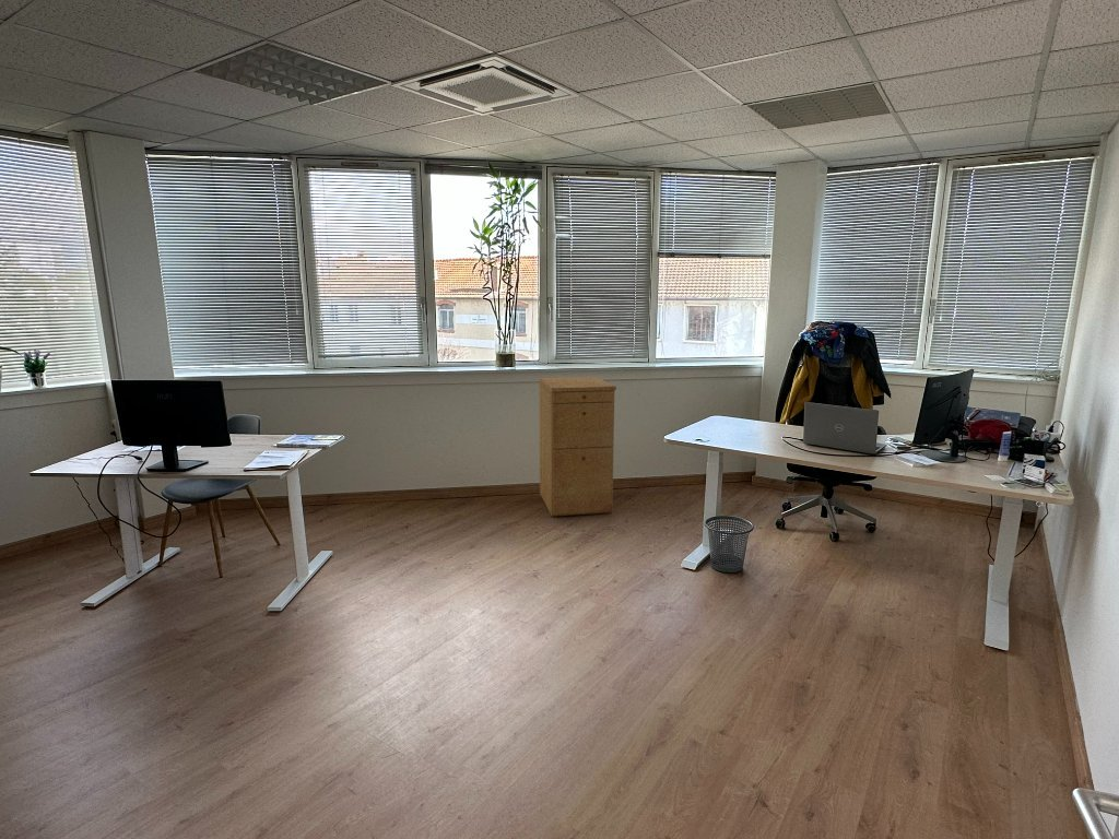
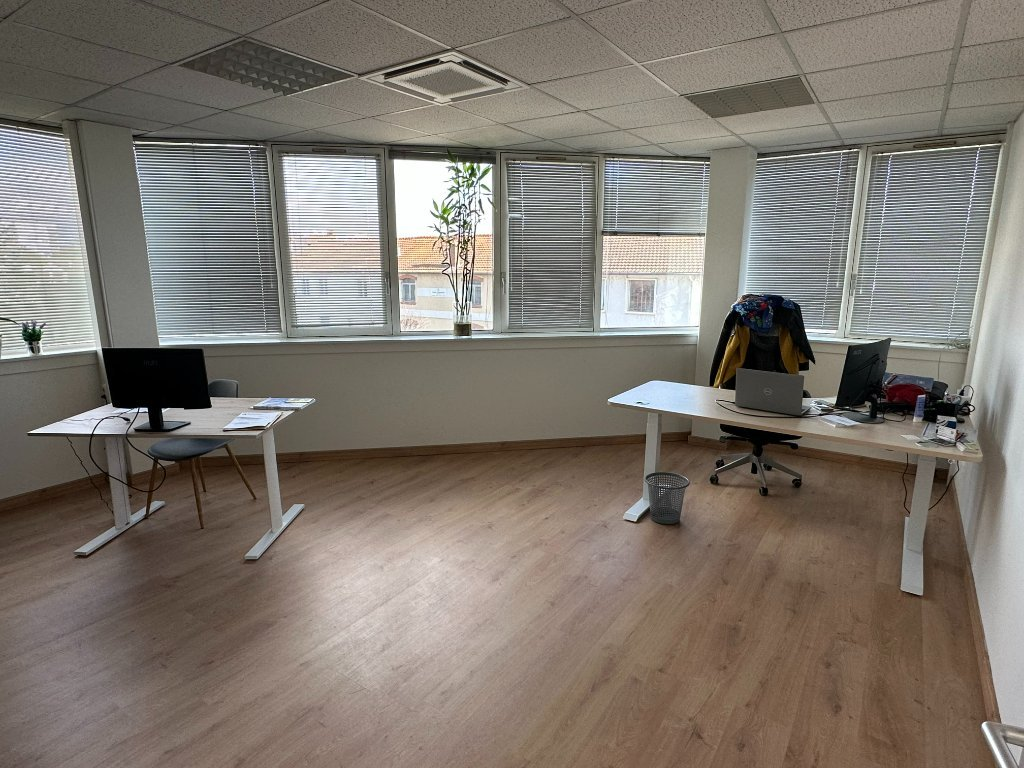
- filing cabinet (575, 444)
